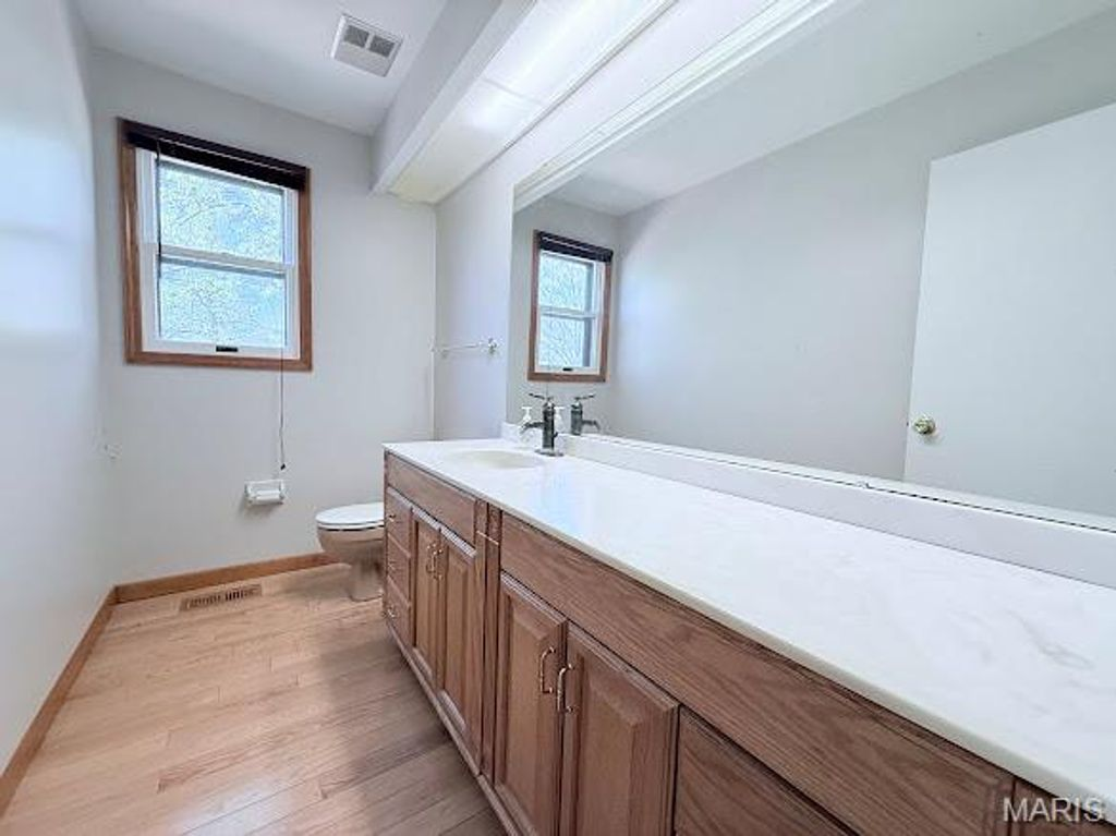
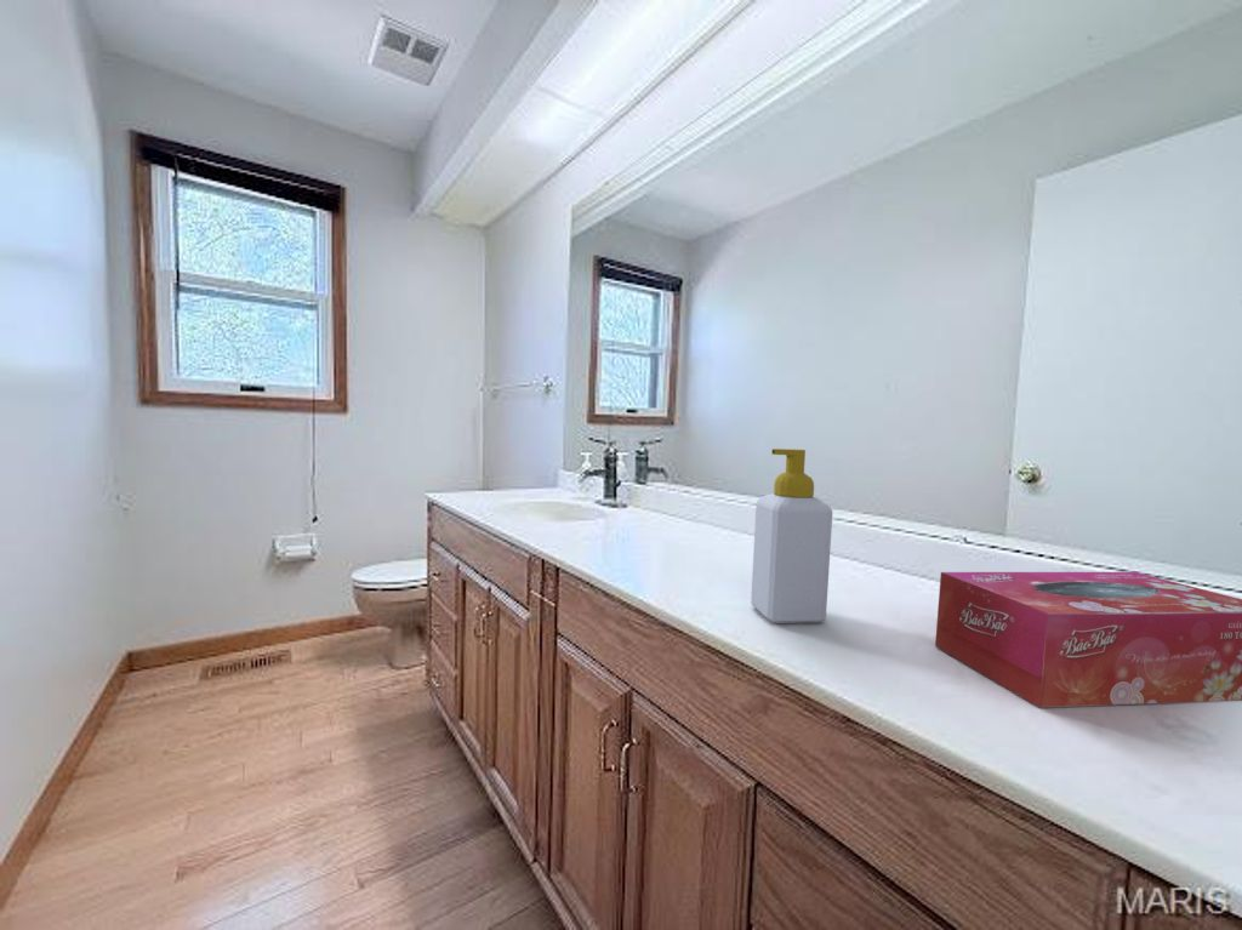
+ tissue box (1093, 629)
+ soap bottle (791, 532)
